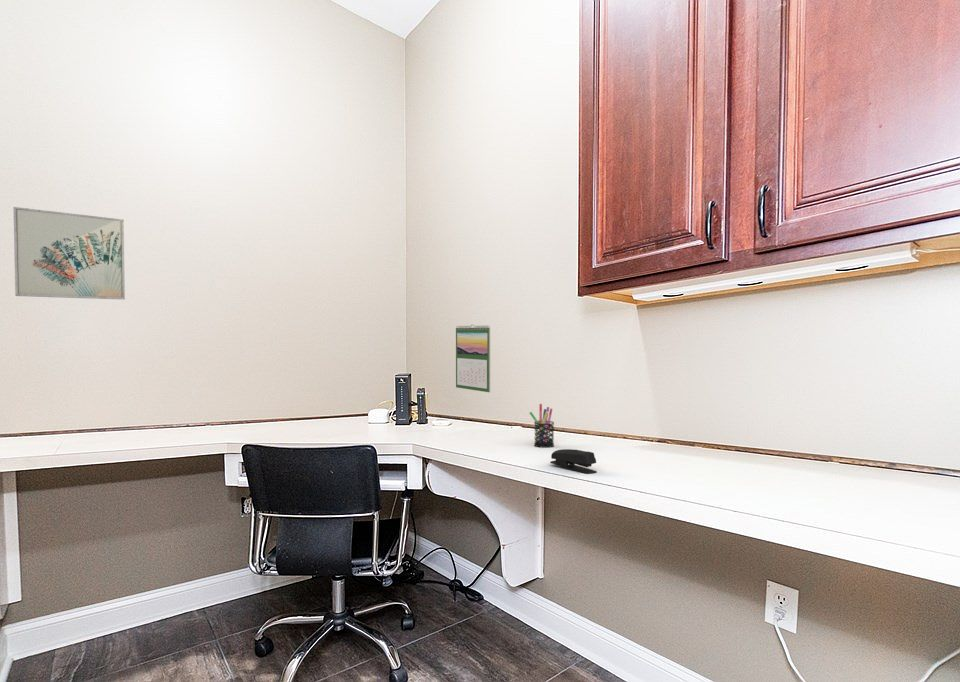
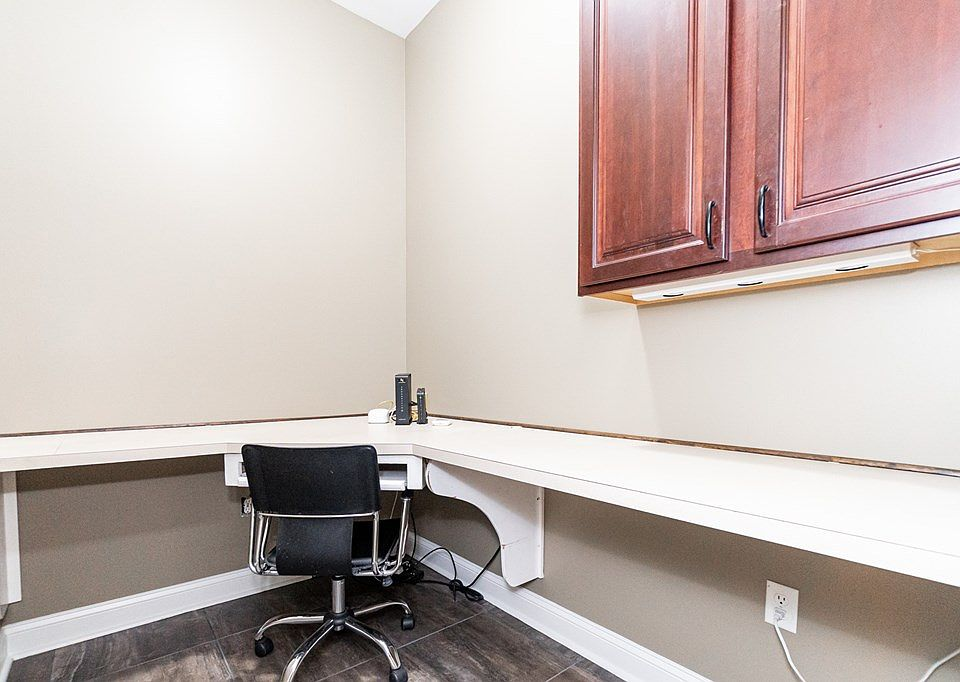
- pen holder (541, 425)
- wall art (72, 256)
- calendar (472, 357)
- stapler (572, 457)
